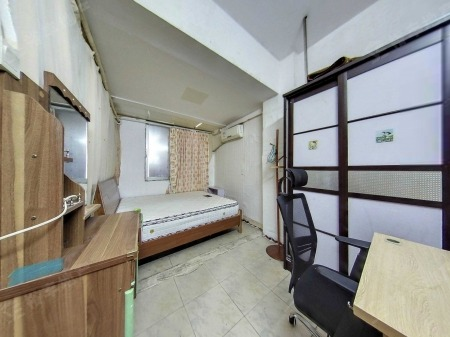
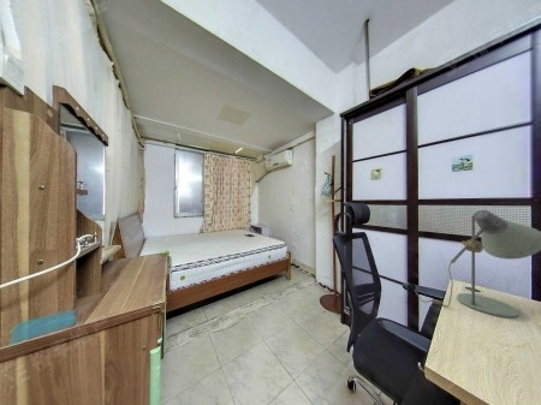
+ desk lamp (471, 254)
